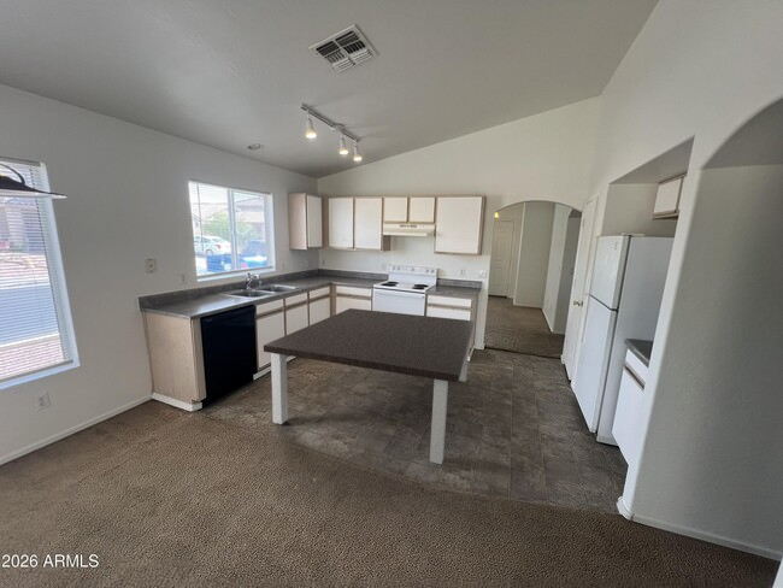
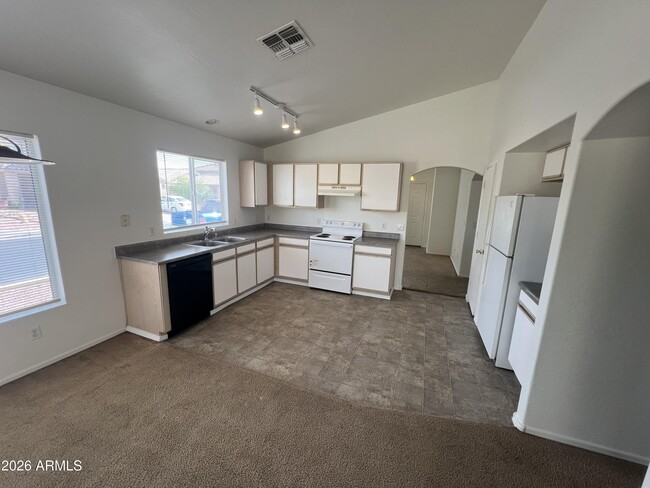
- dining table (385, 365)
